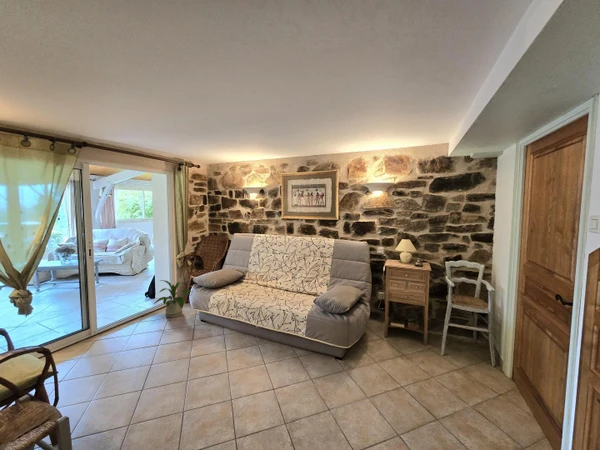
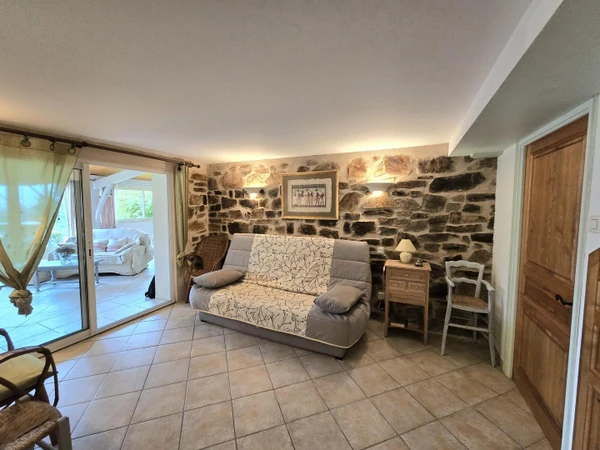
- house plant (175, 298)
